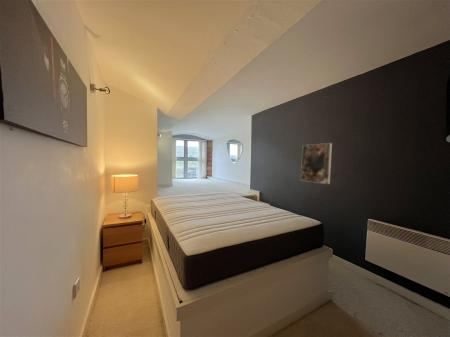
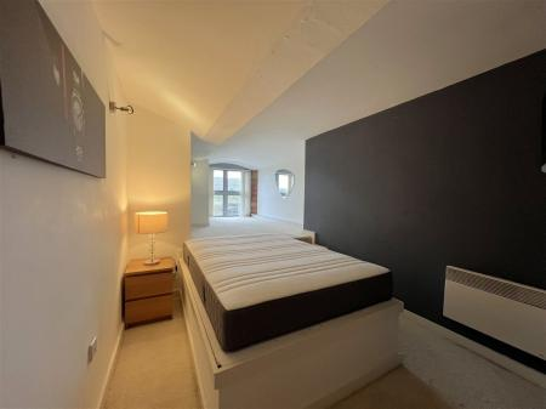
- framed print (315, 163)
